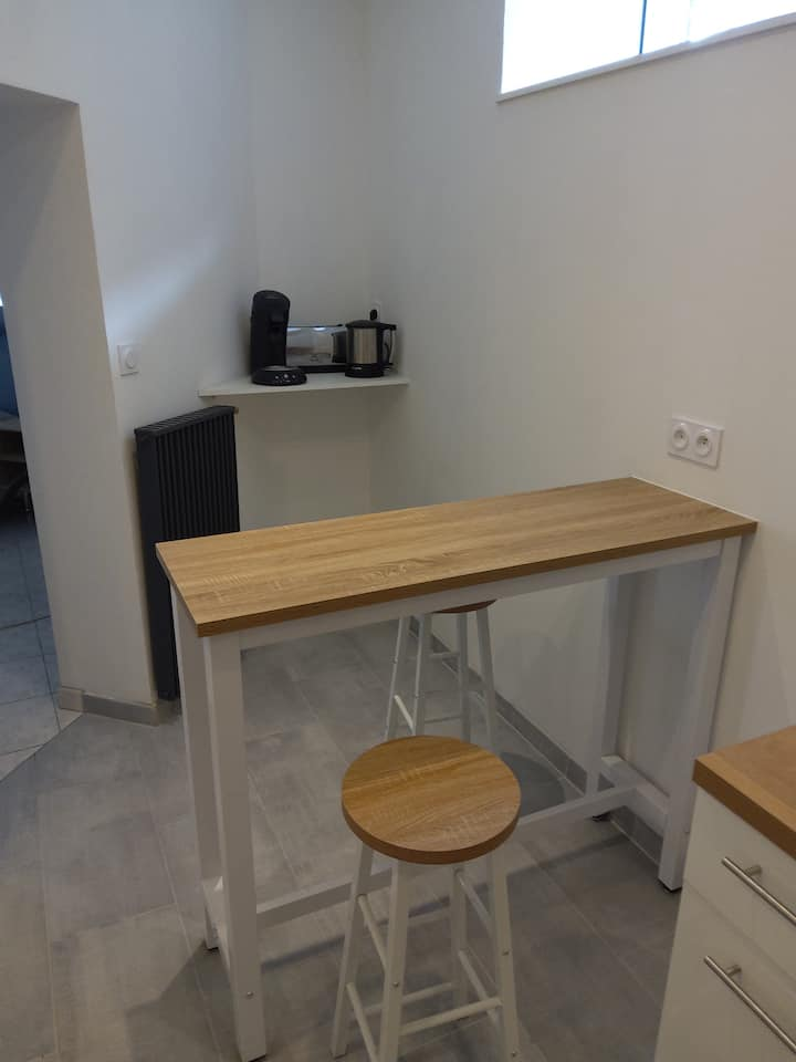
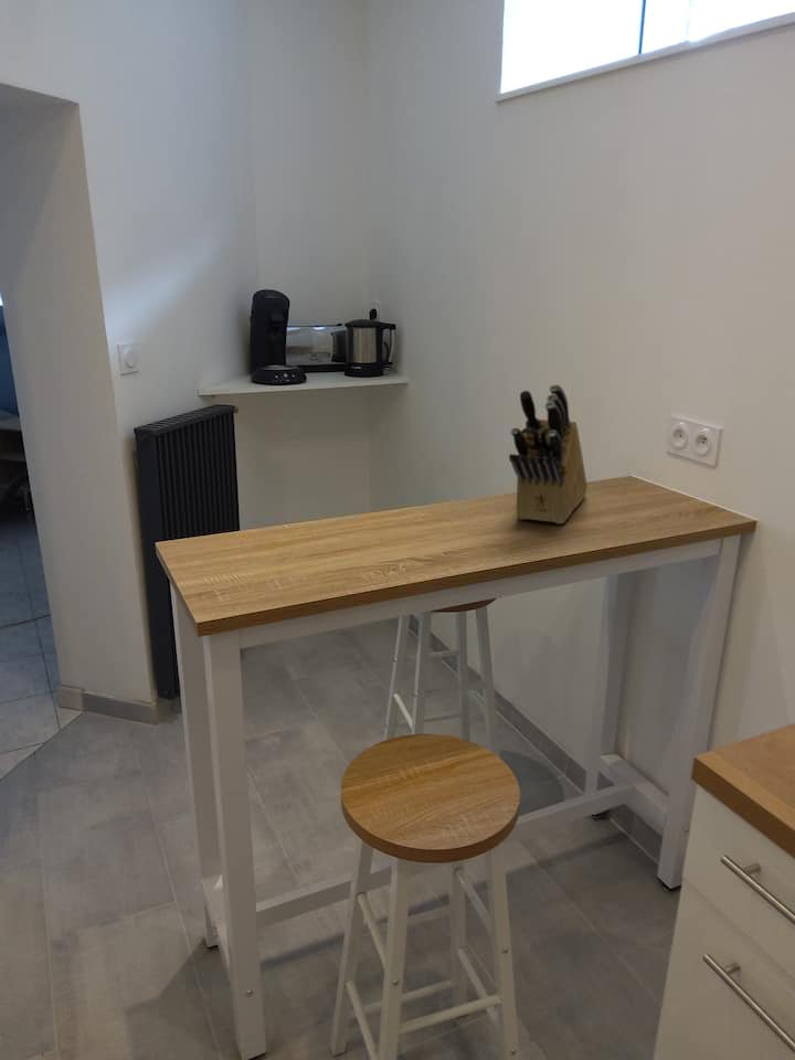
+ knife block (551, 447)
